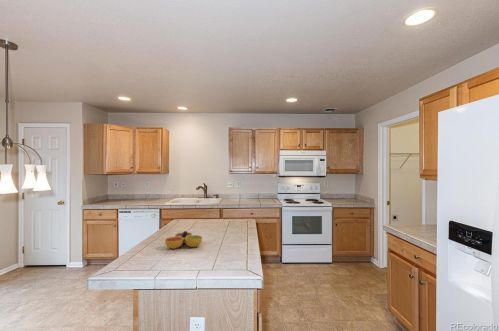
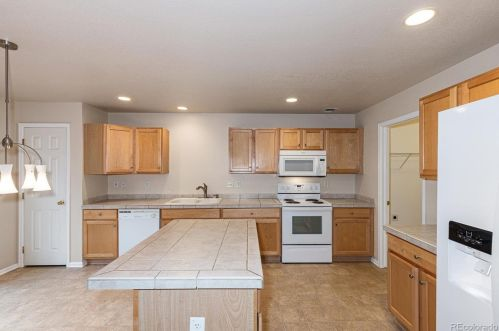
- decorative bowl (181, 238)
